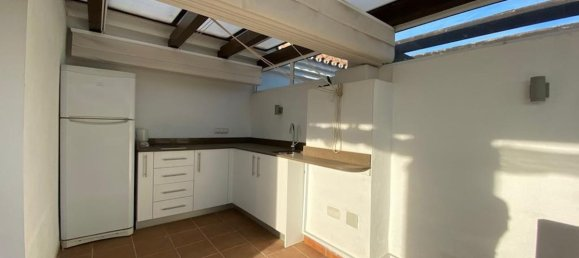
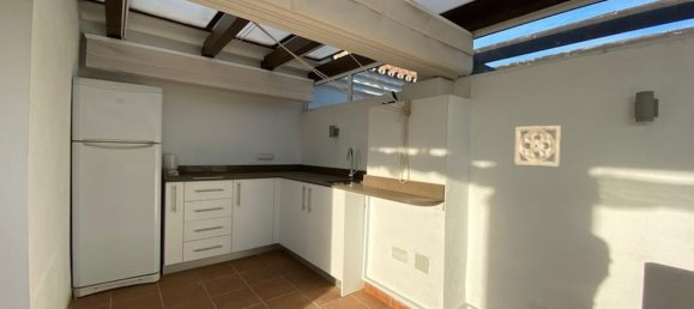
+ wall ornament (537, 146)
